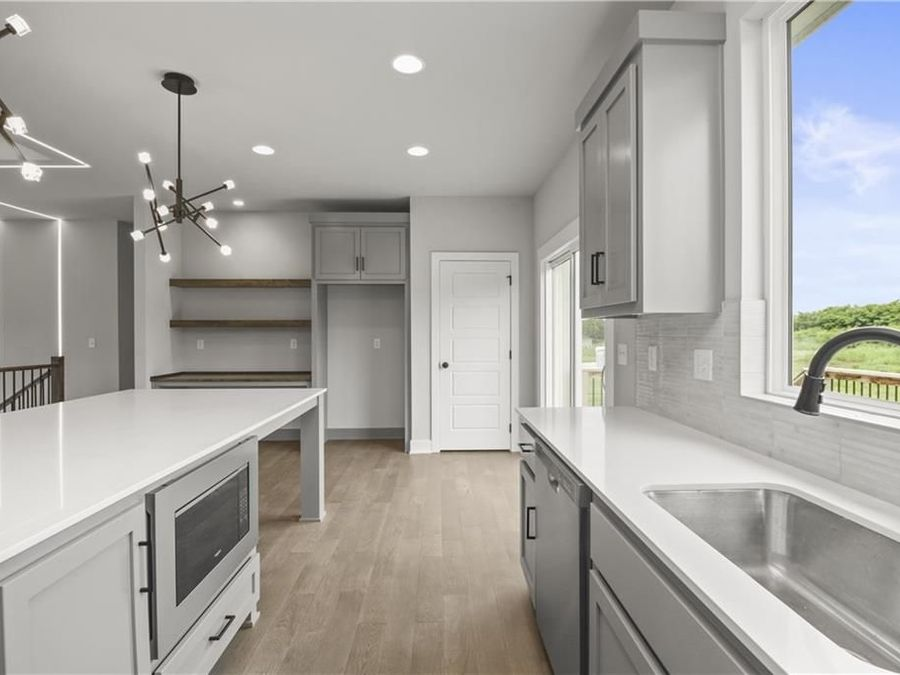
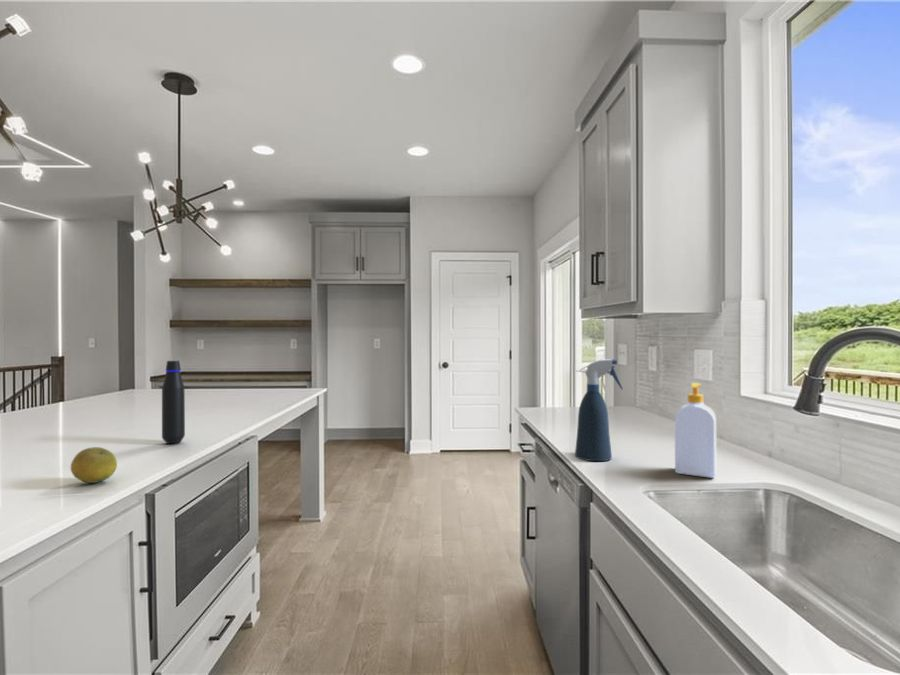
+ fruit (94, 465)
+ water bottle (173, 401)
+ soap bottle (695, 428)
+ spray bottle (595, 407)
